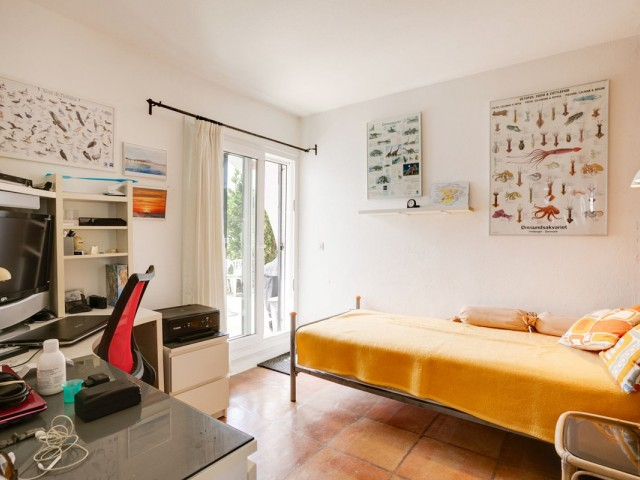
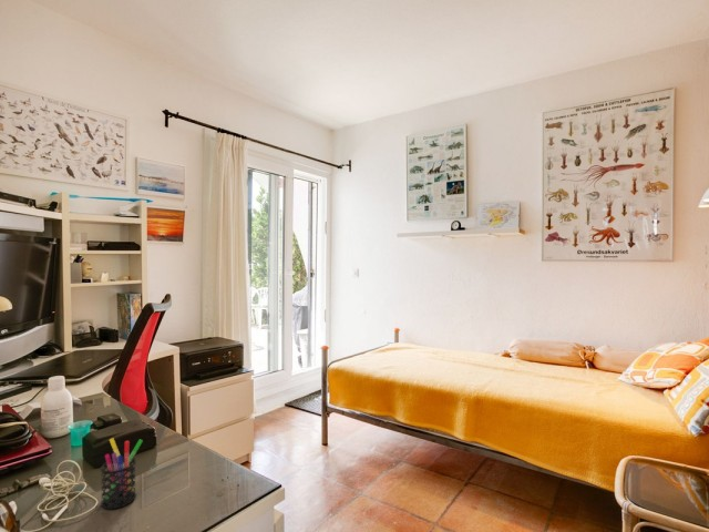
+ pen holder (123, 468)
